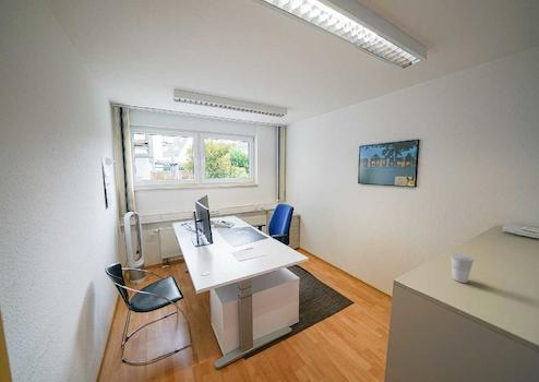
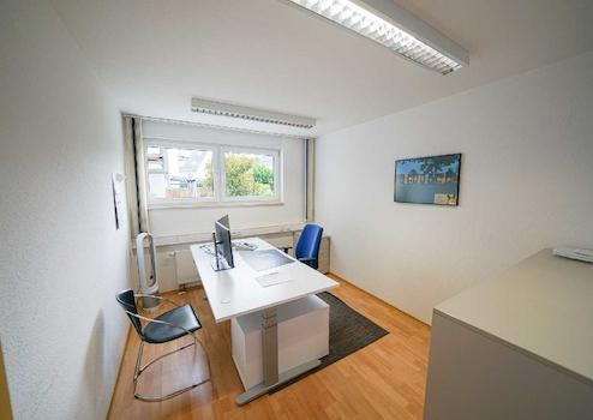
- cup (460, 267)
